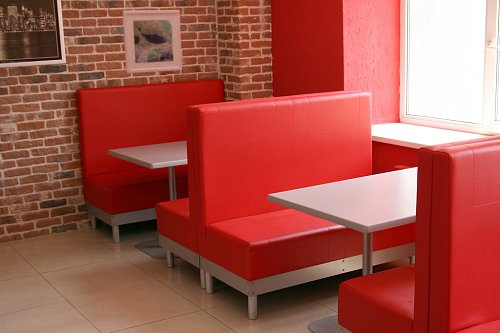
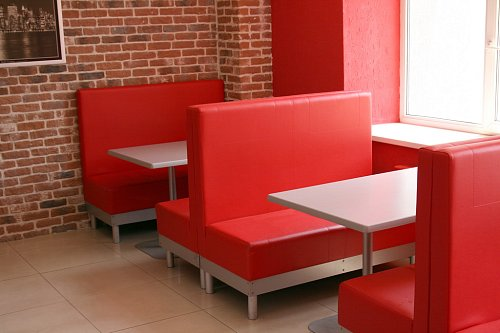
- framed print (153, 41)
